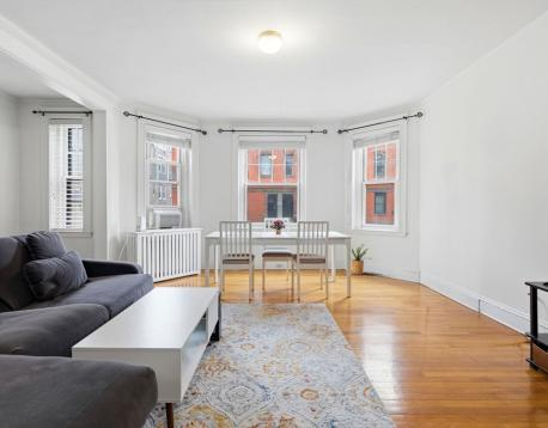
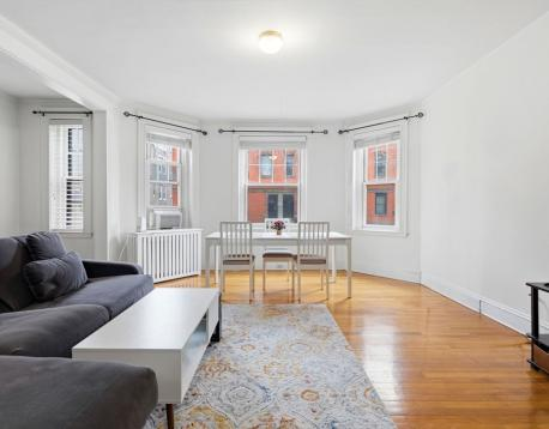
- house plant (358, 256)
